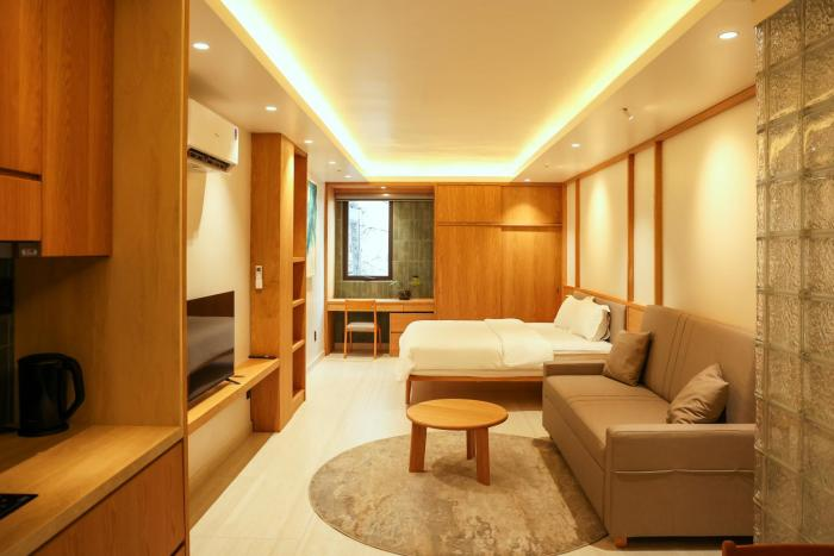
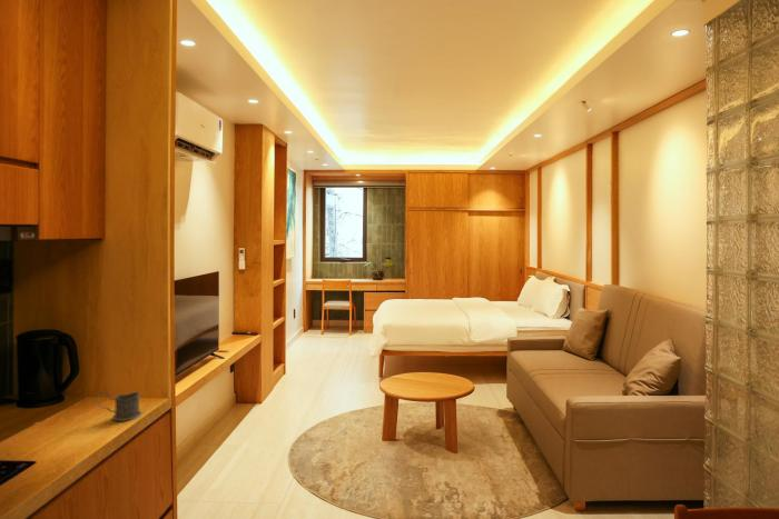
+ mug (119, 403)
